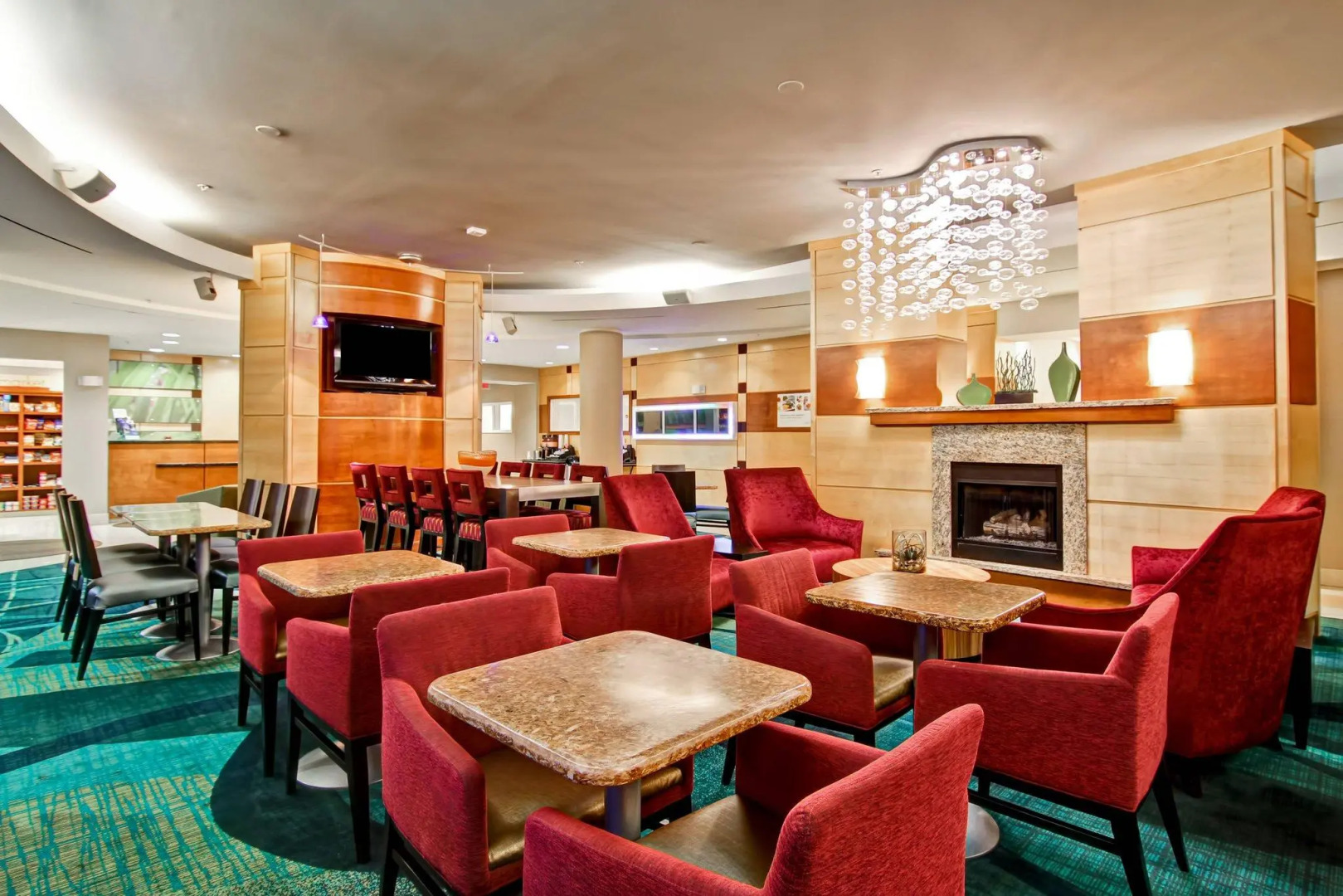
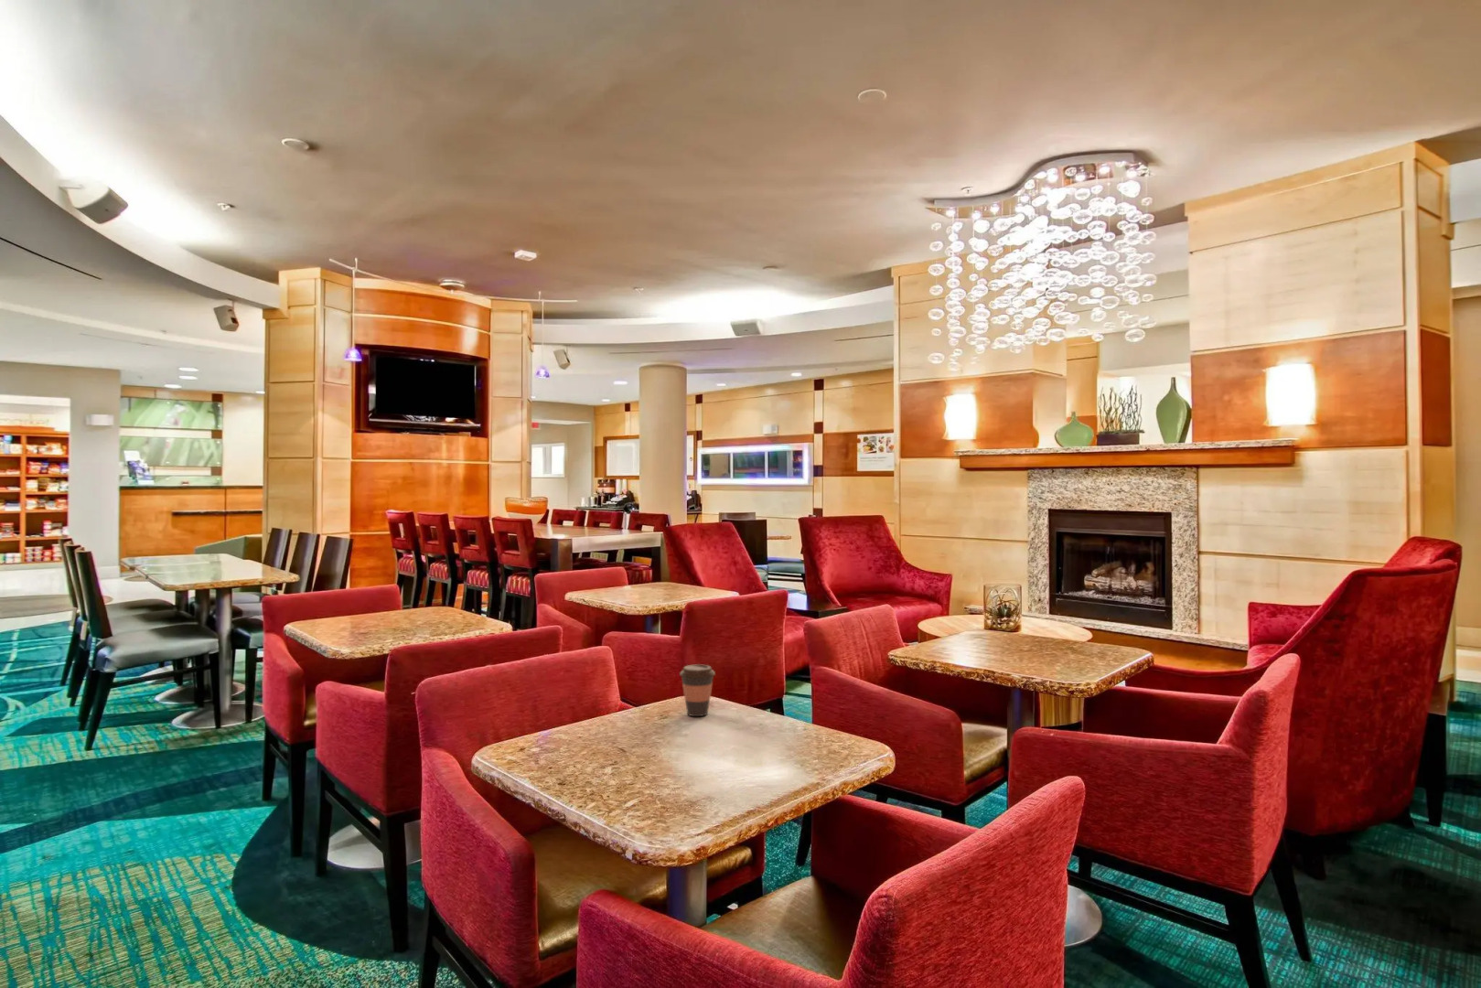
+ coffee cup (697, 690)
